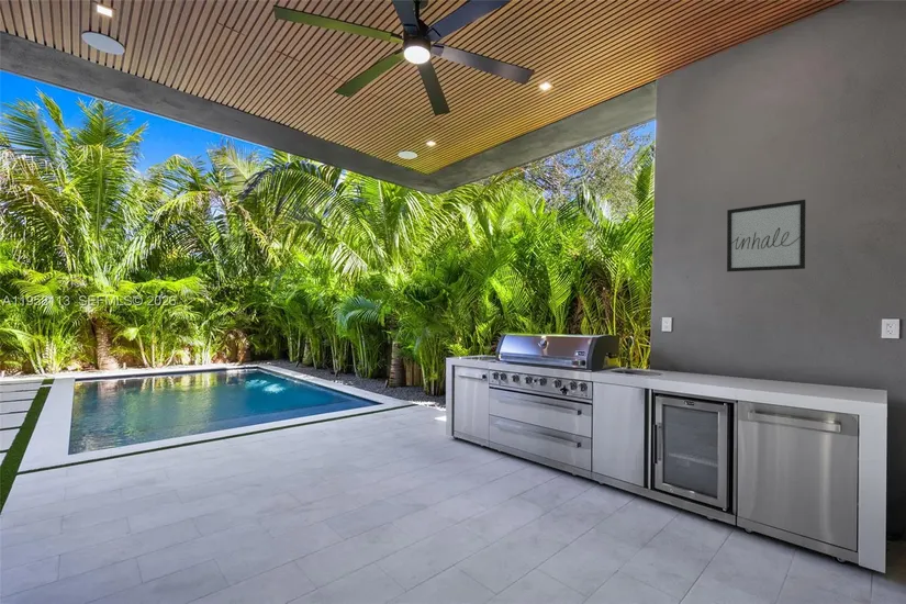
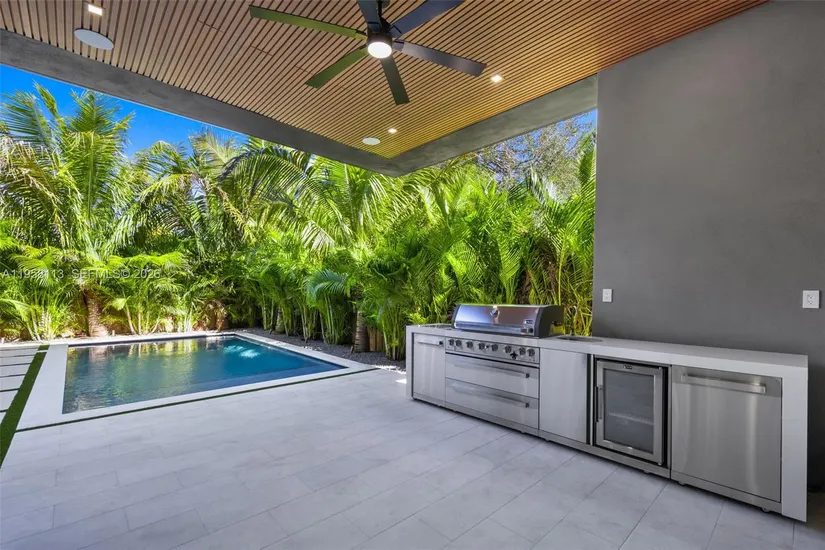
- wall art (763, 237)
